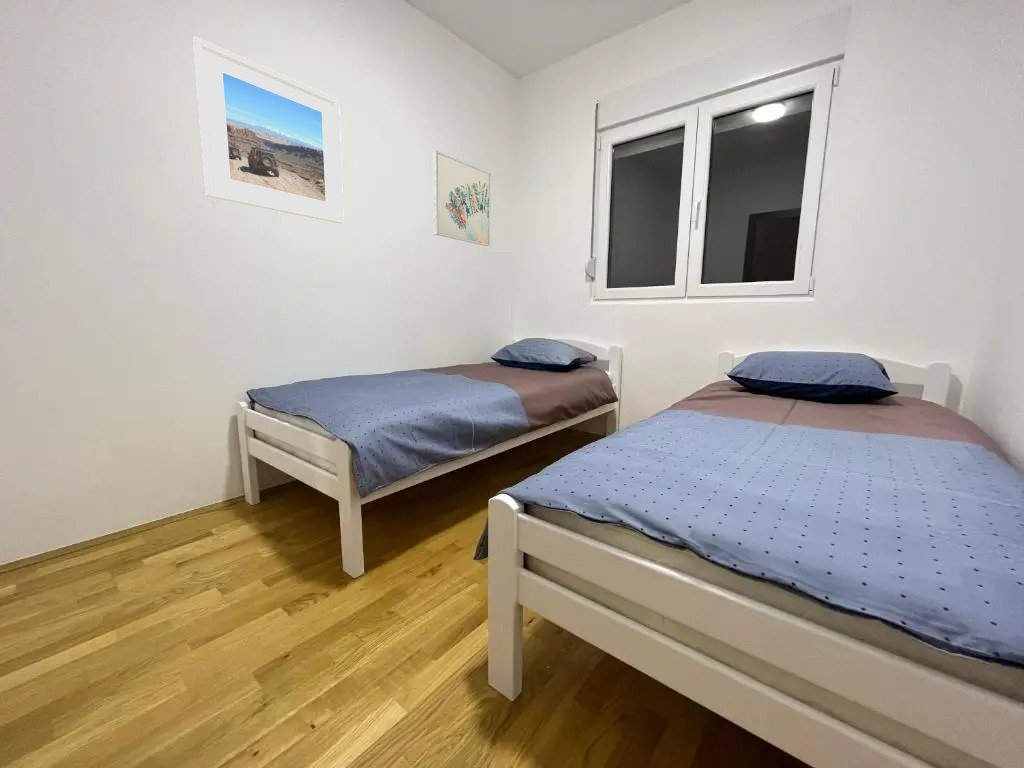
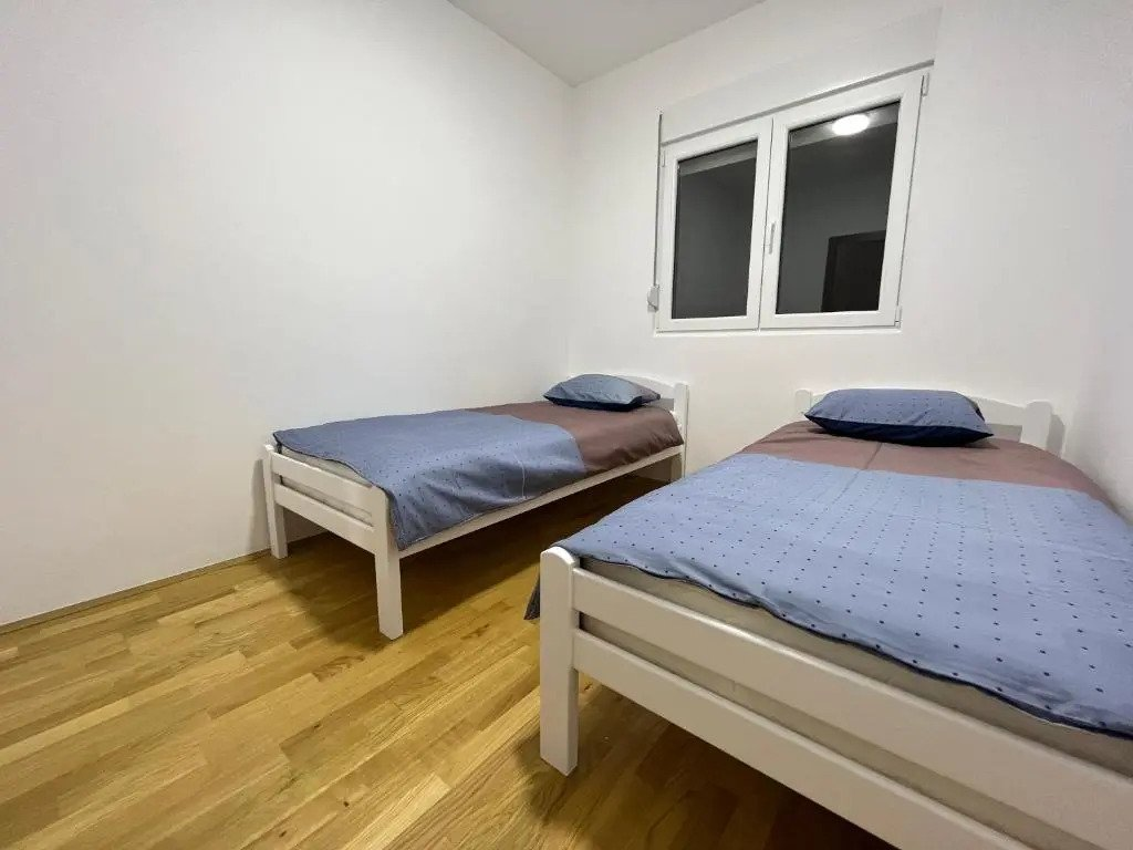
- wall art (463, 202)
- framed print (278, 143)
